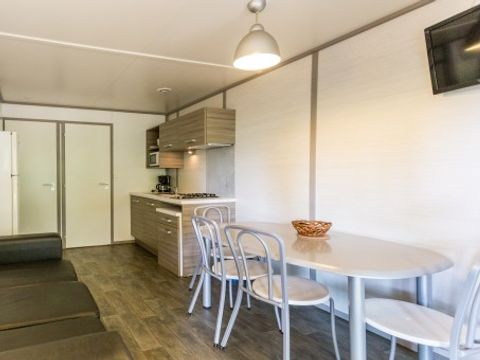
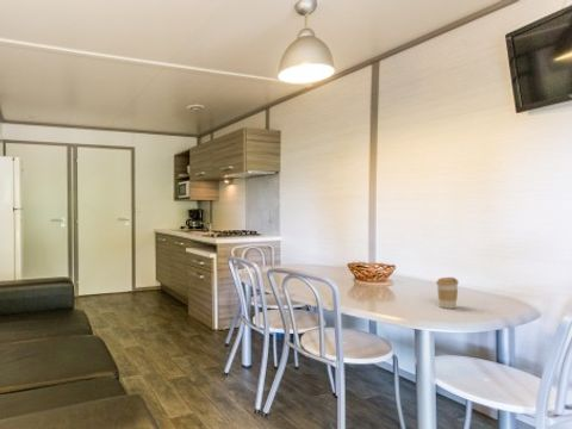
+ coffee cup (447, 292)
